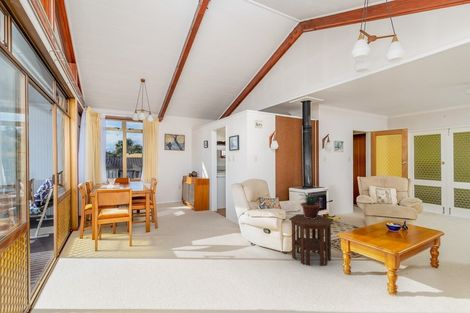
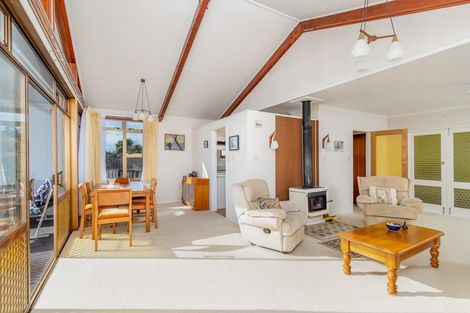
- potted plant (309, 205)
- side table (311, 238)
